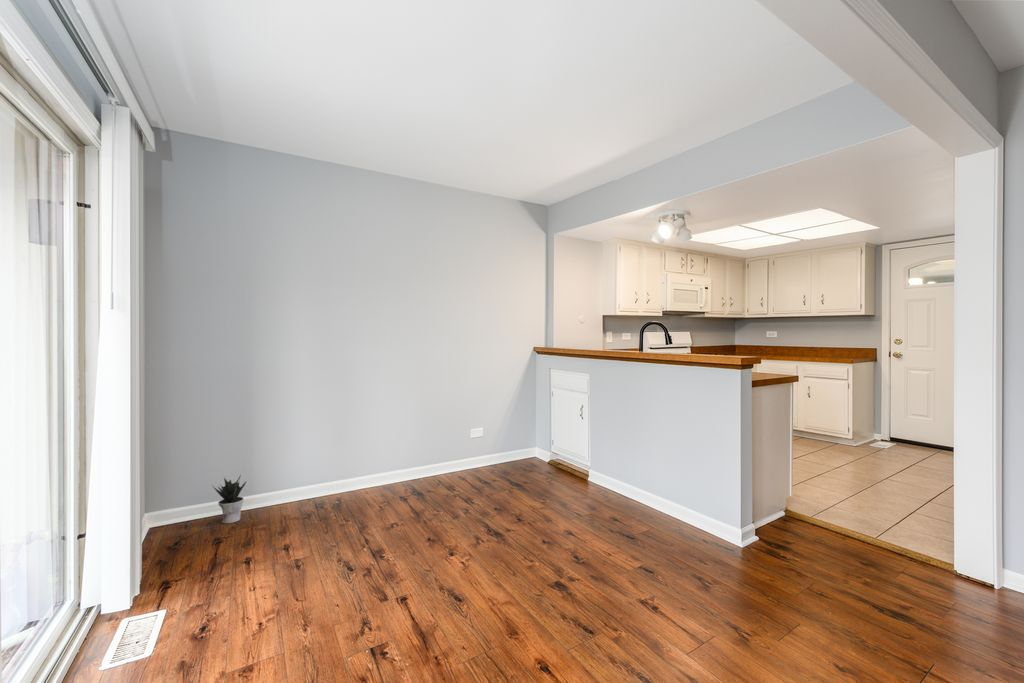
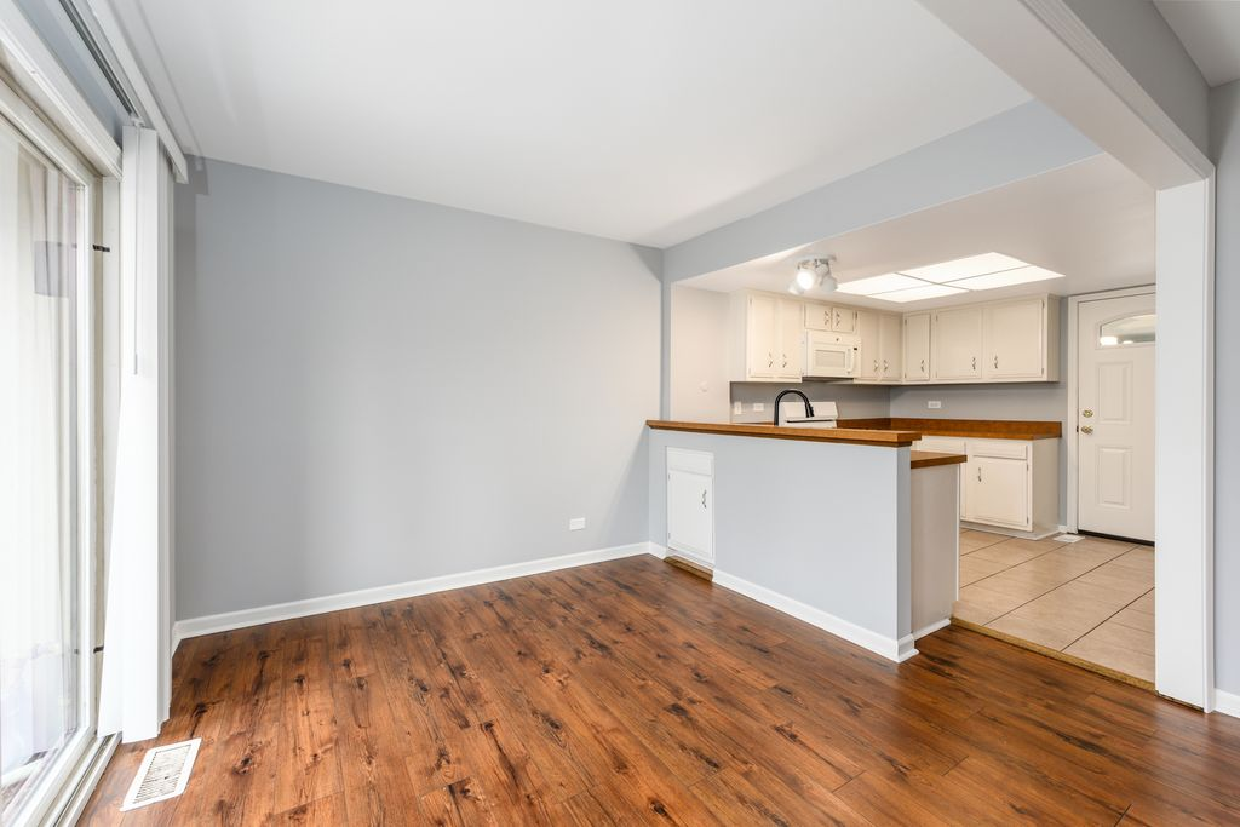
- potted plant (229, 498)
